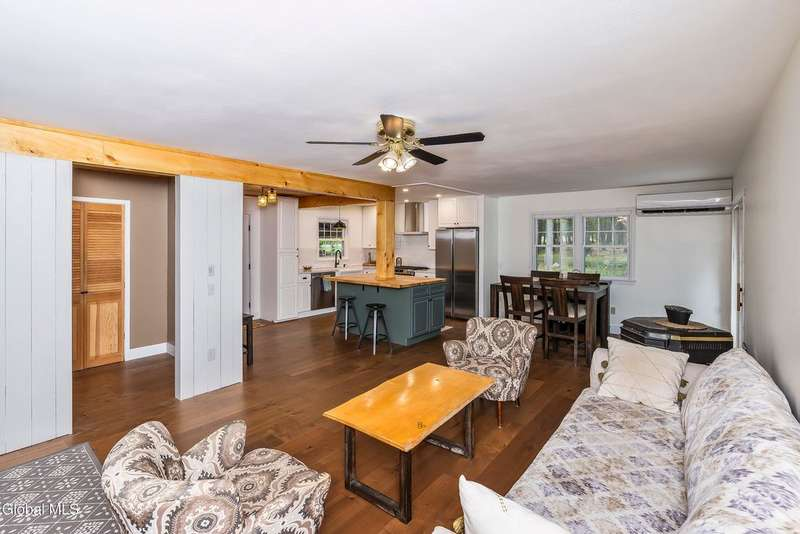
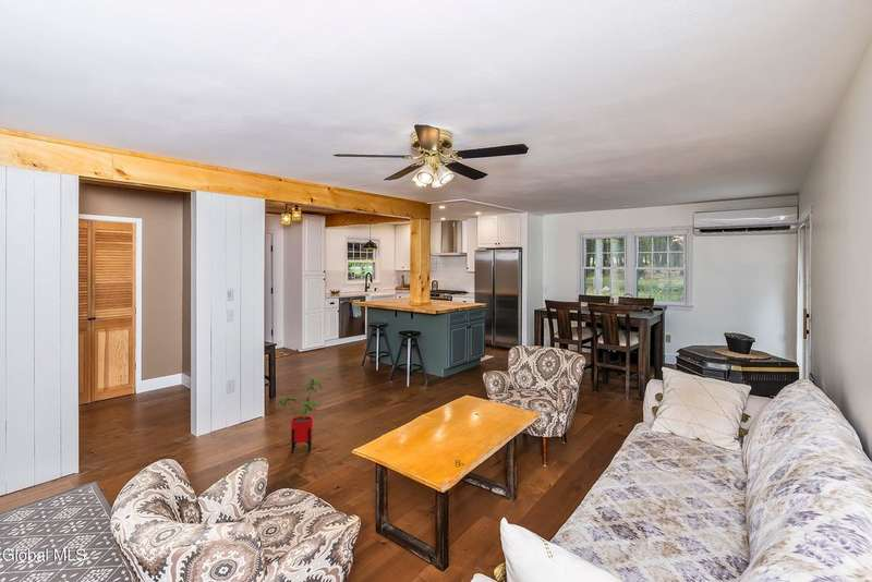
+ house plant (305, 414)
